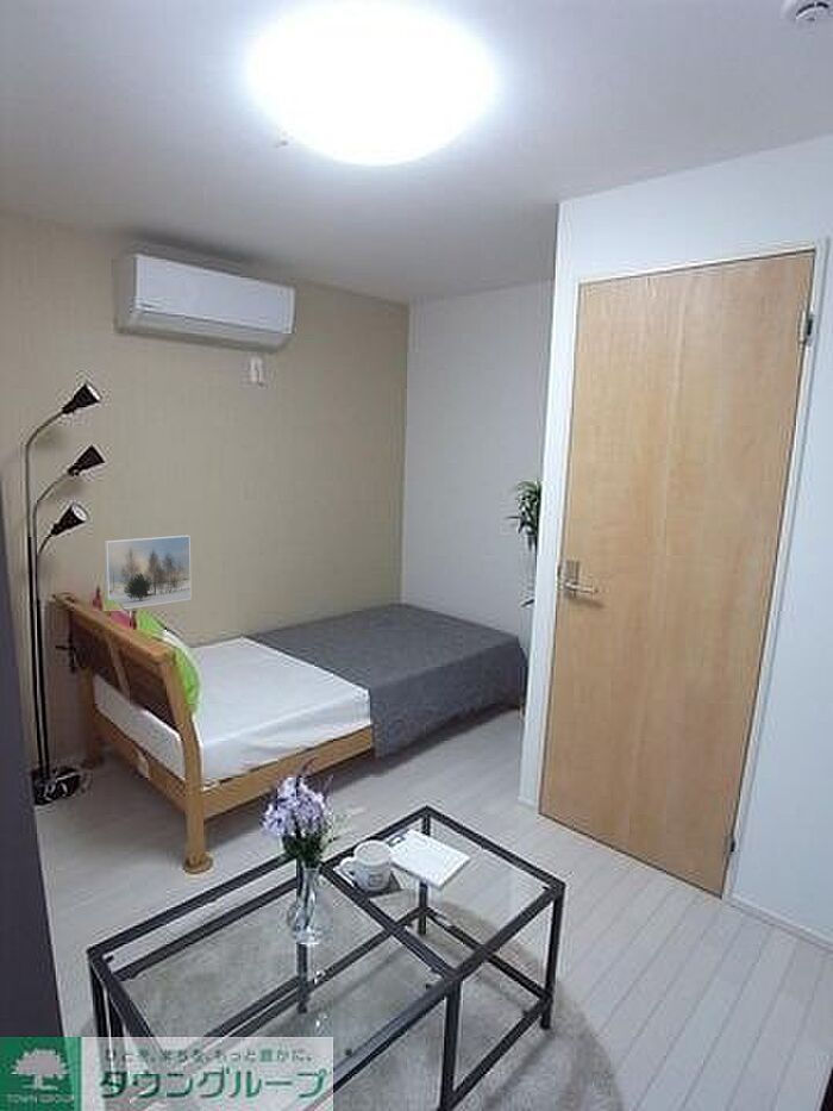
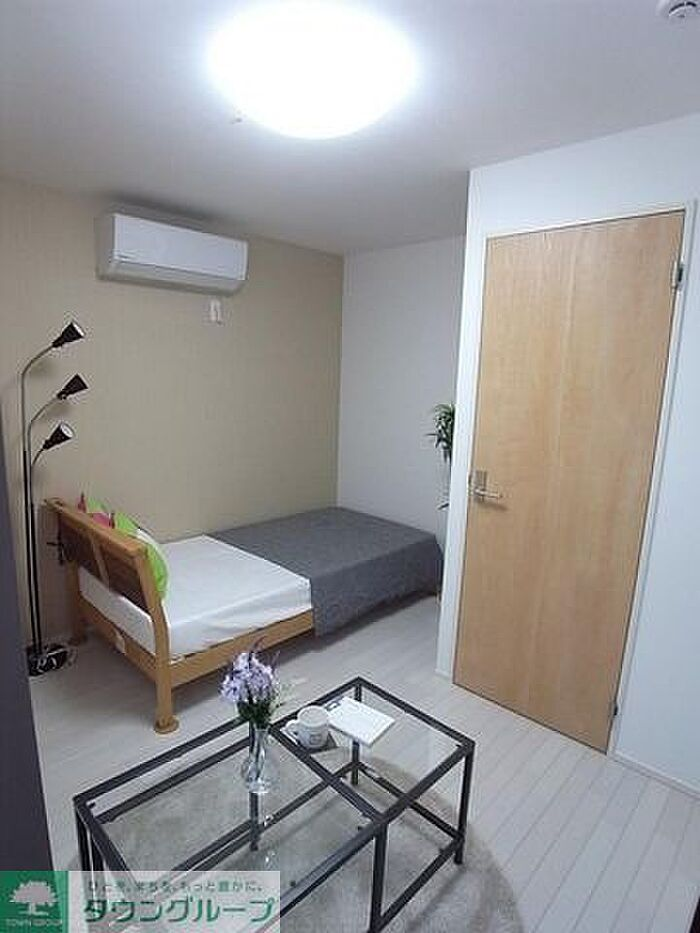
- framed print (149, 572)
